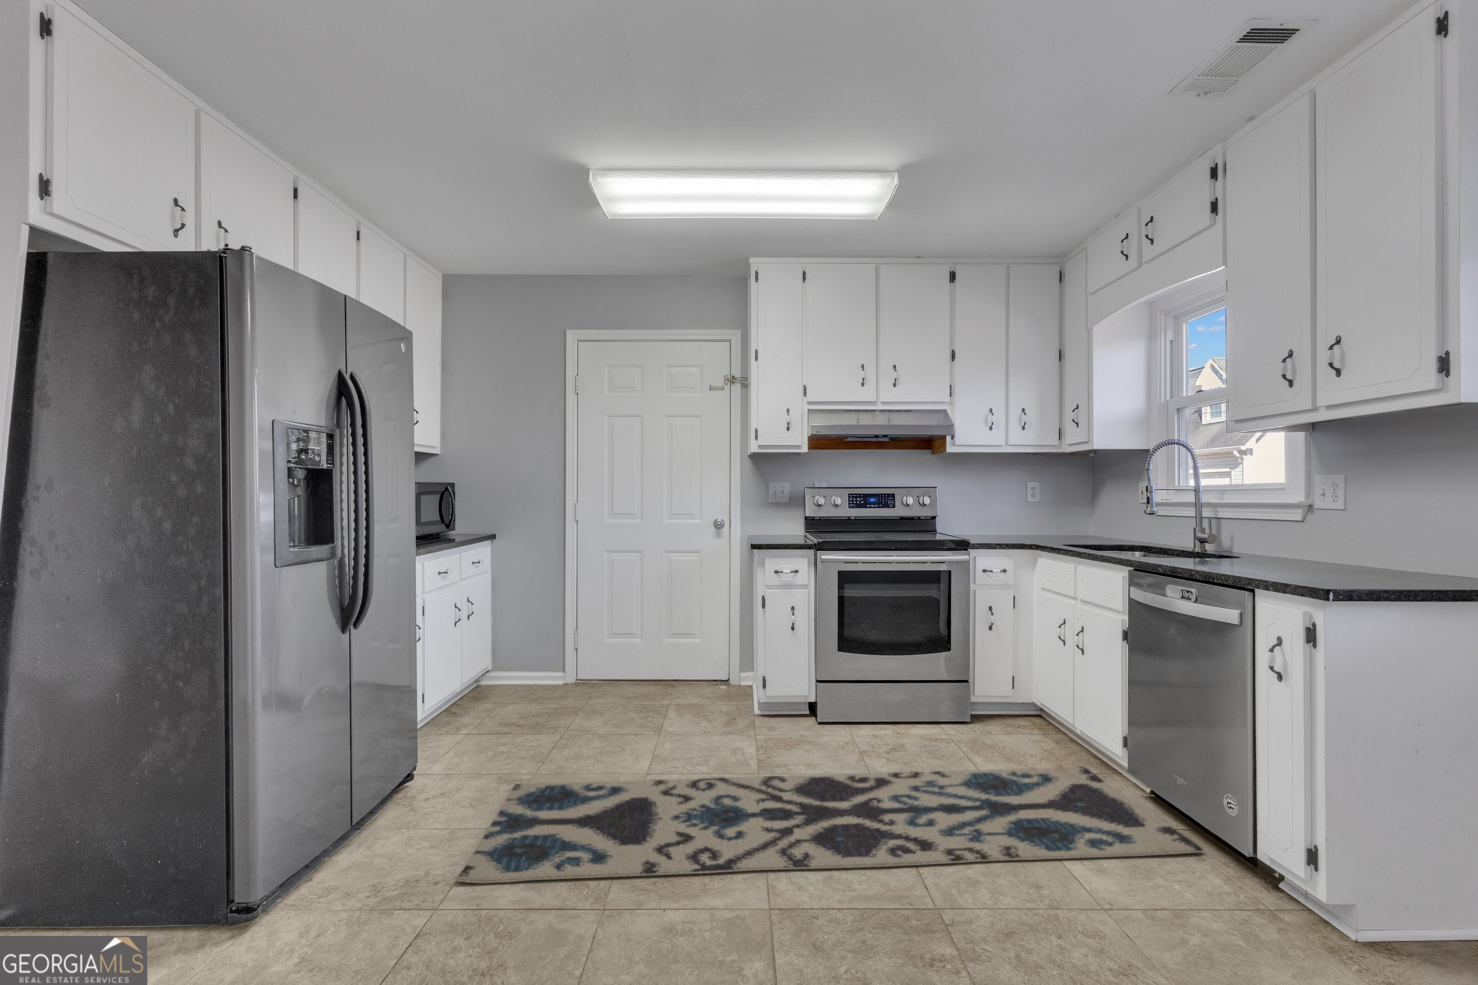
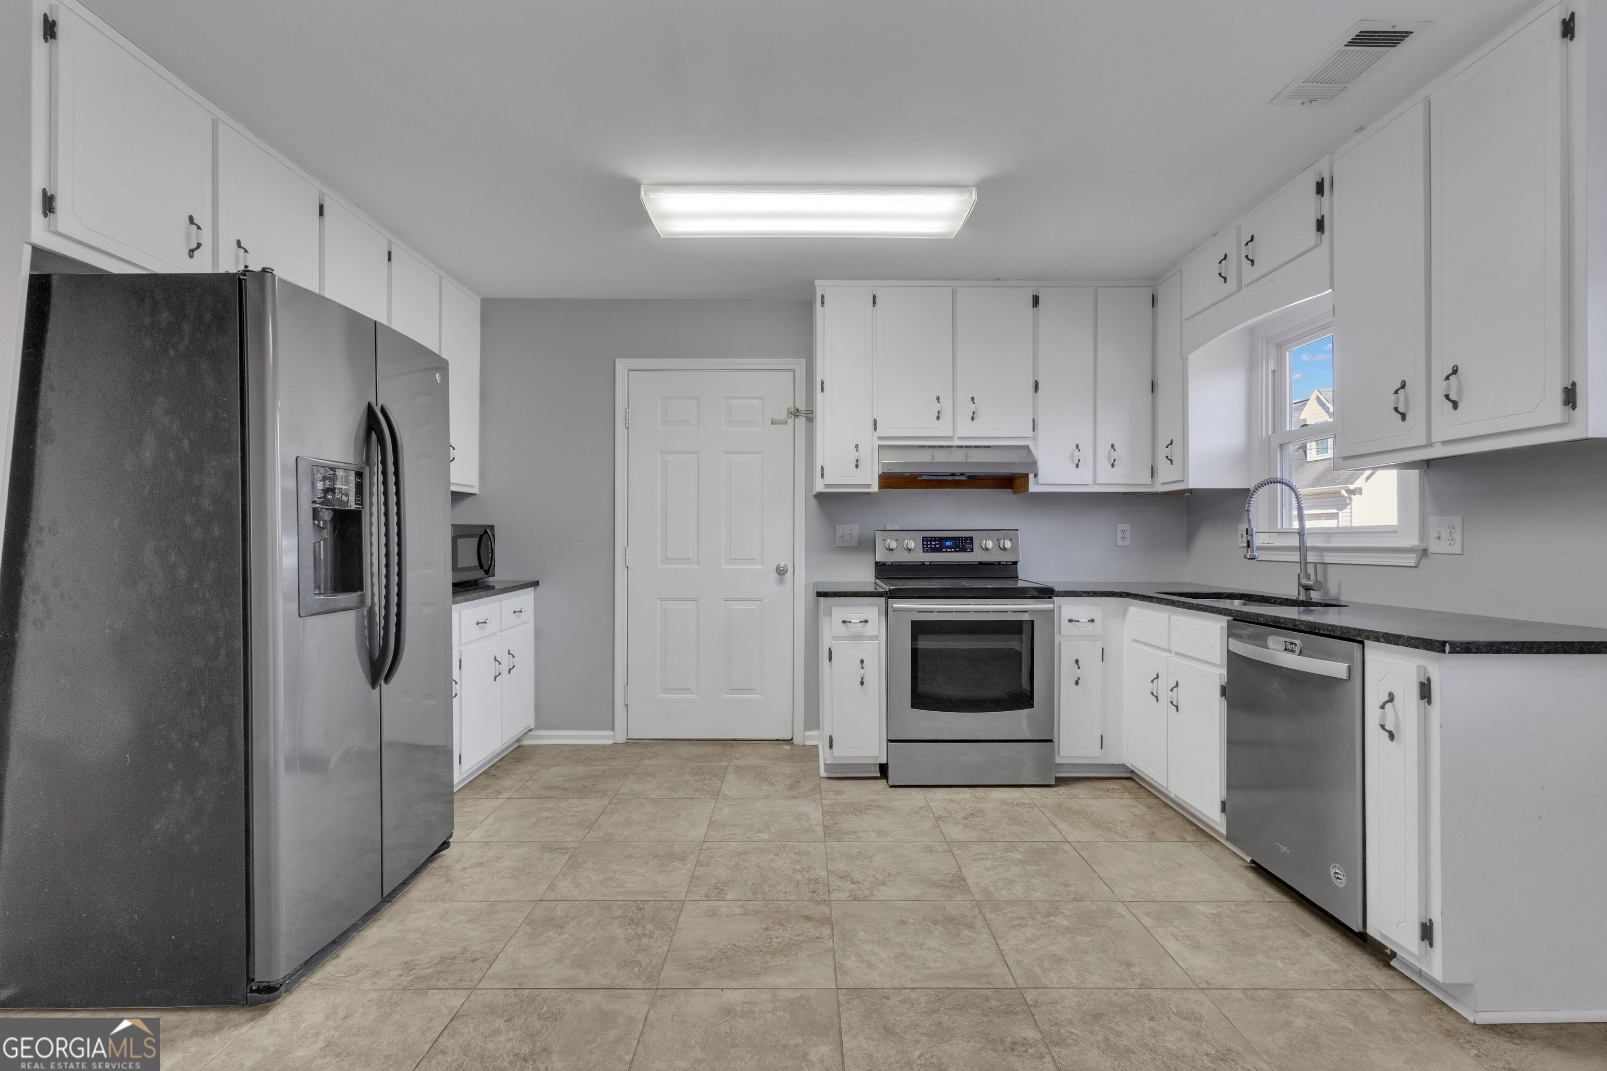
- rug (824, 814)
